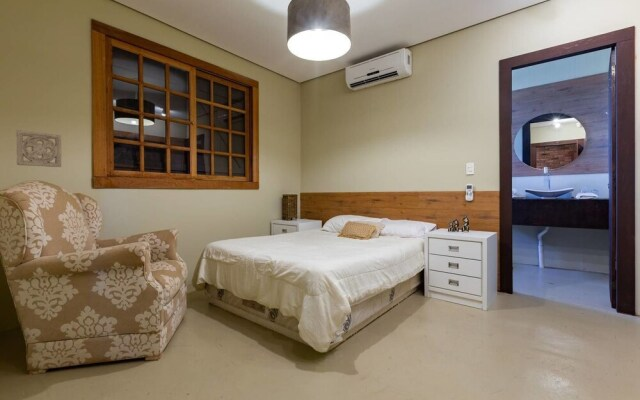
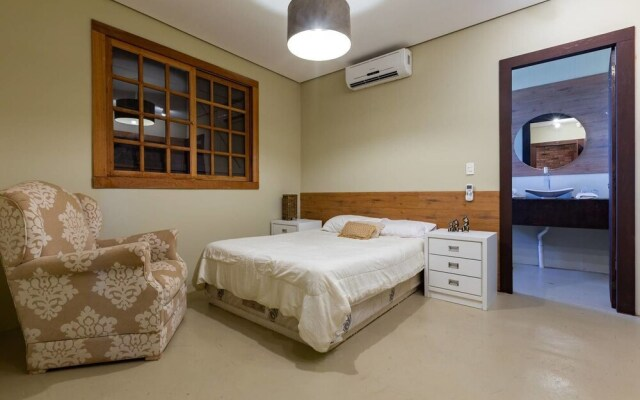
- wall ornament (39, 150)
